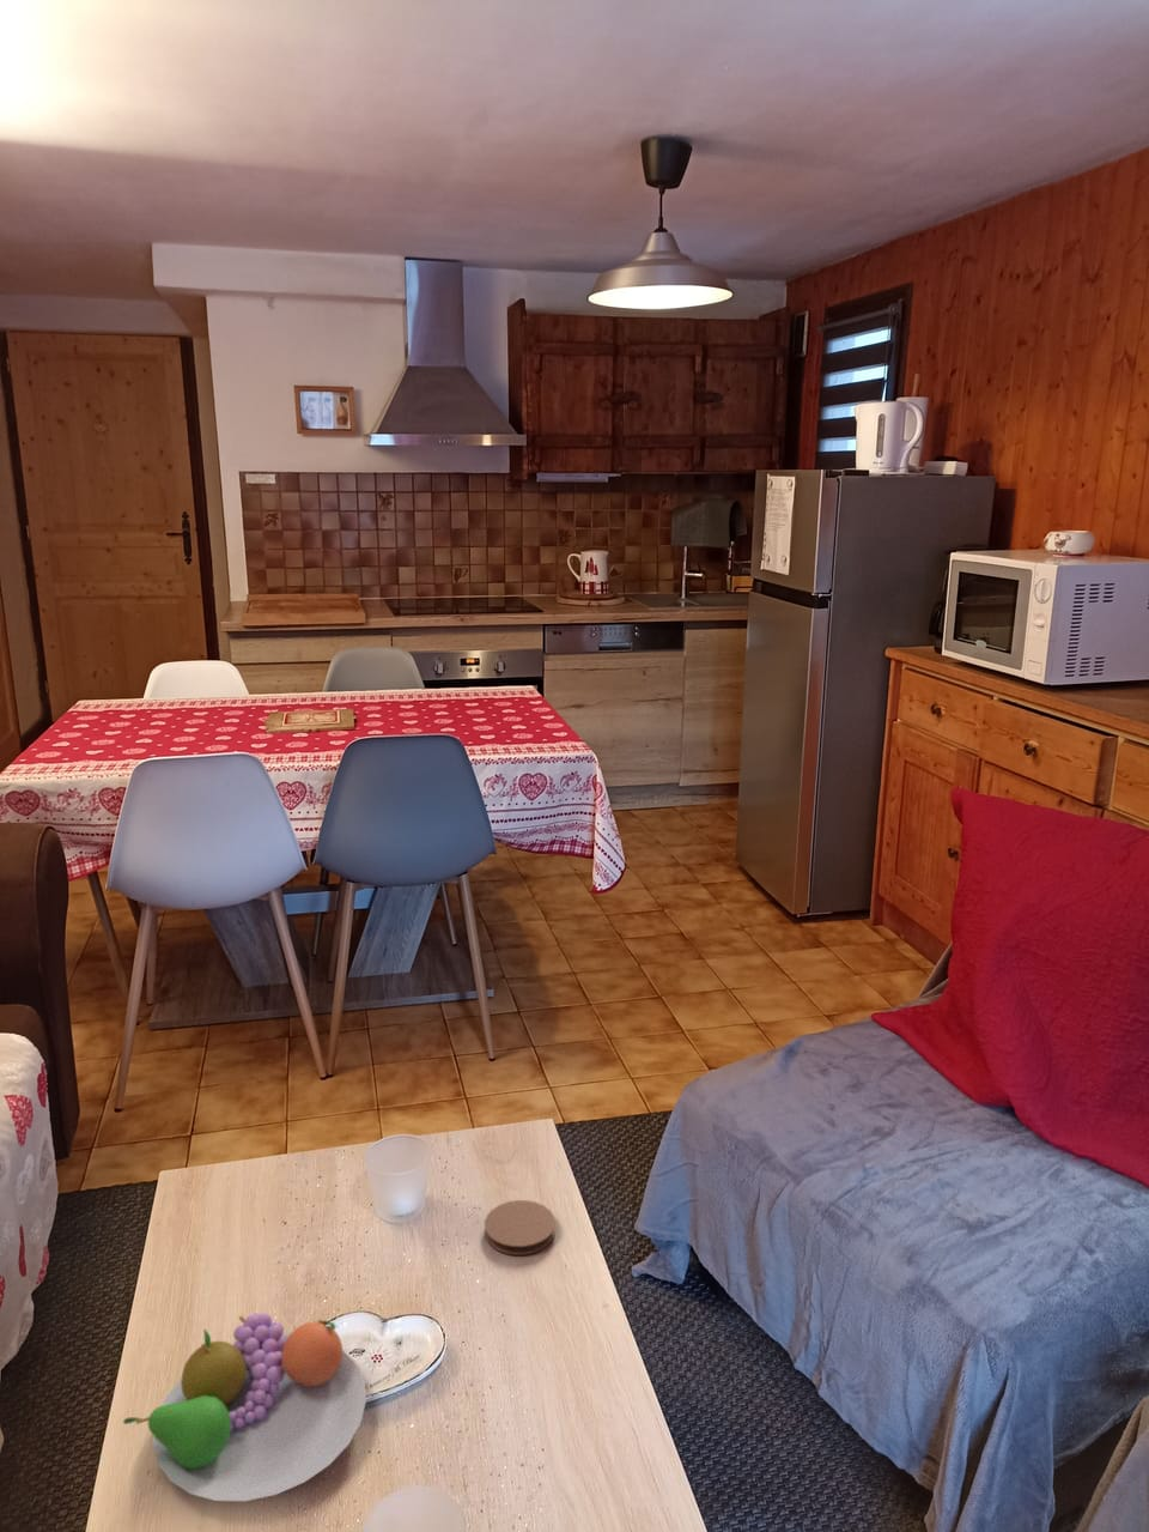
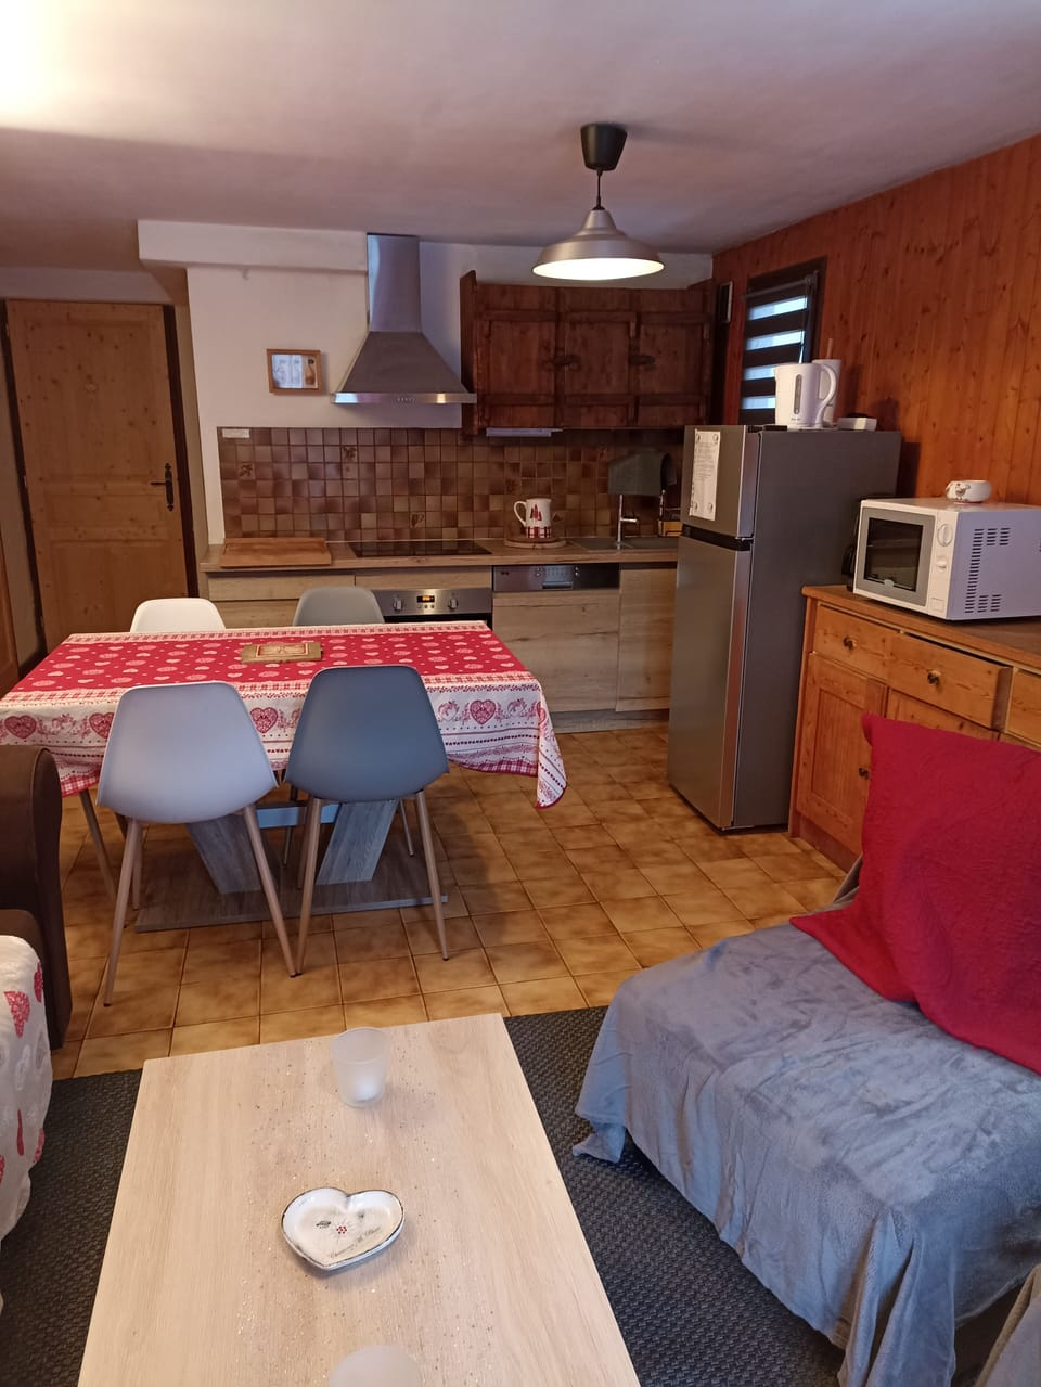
- fruit bowl (251, 1394)
- coaster (519, 1227)
